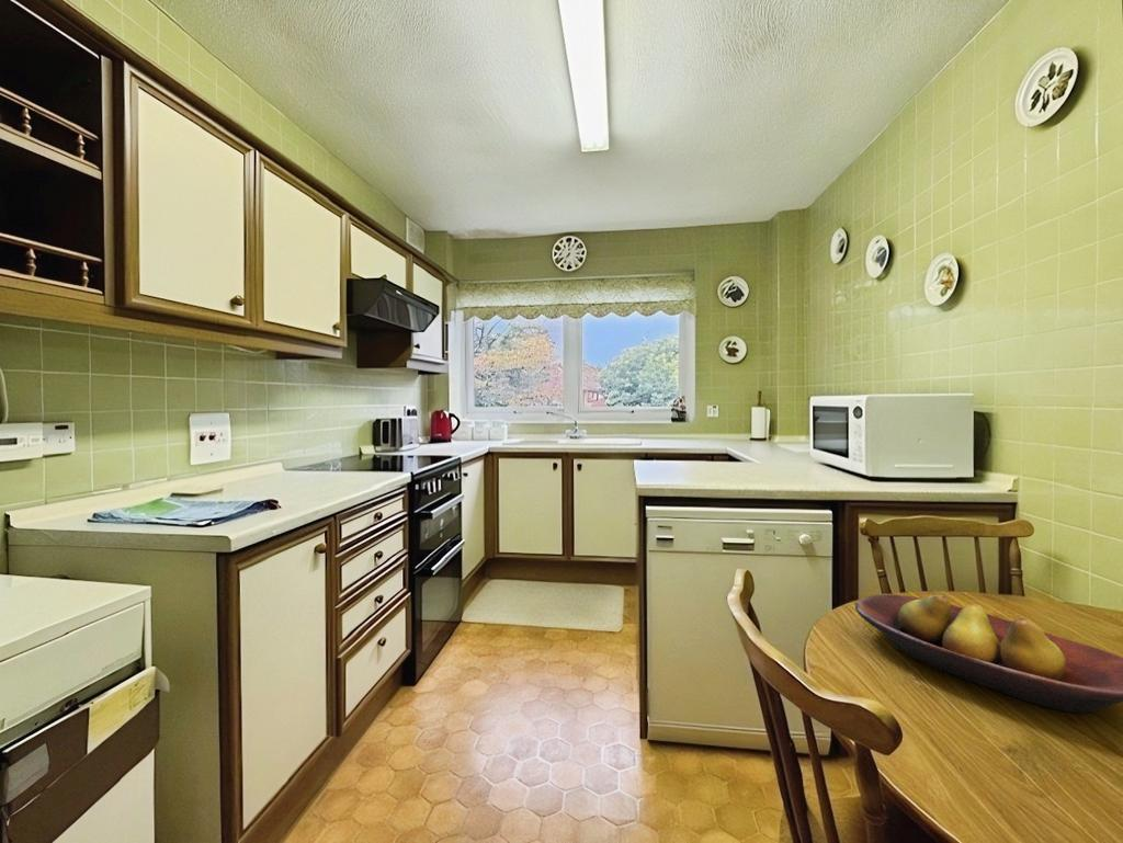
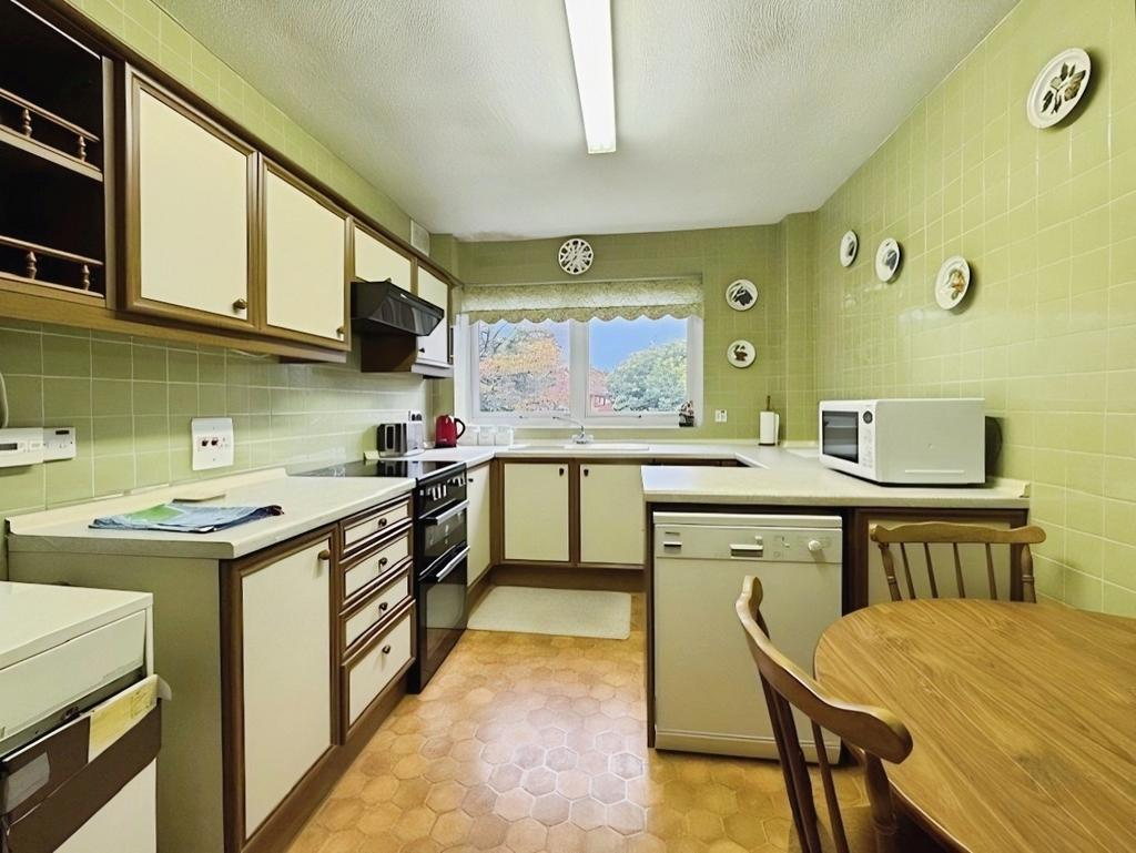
- fruit bowl (982, 637)
